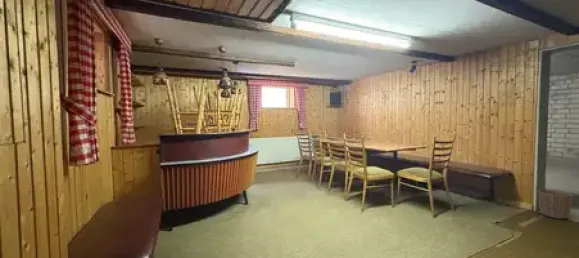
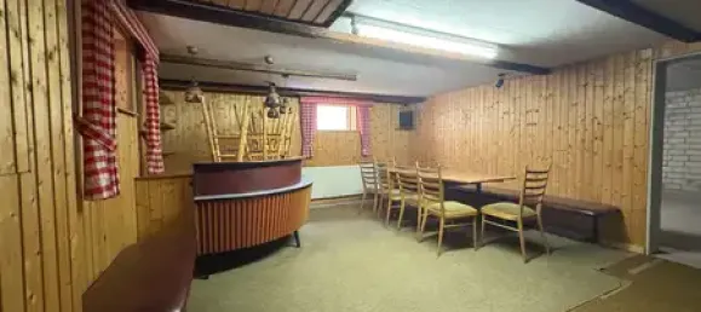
- waste basket (554, 204)
